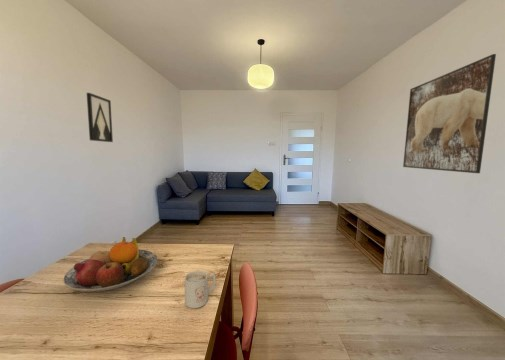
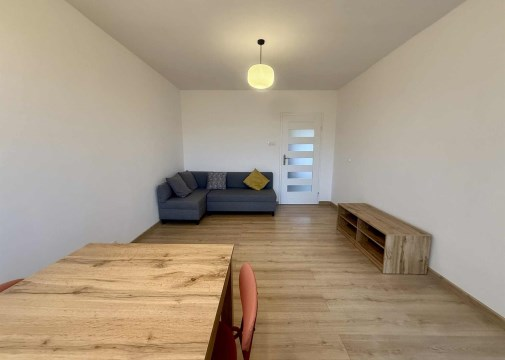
- mug (201, 286)
- wall art (100, 119)
- fruit bowl (114, 262)
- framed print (438, 123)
